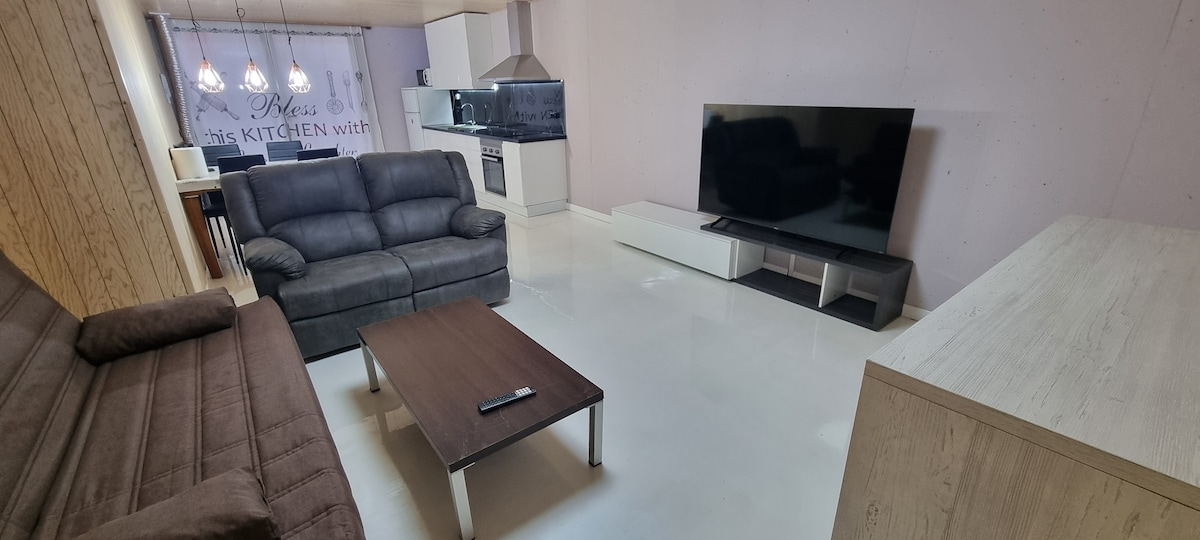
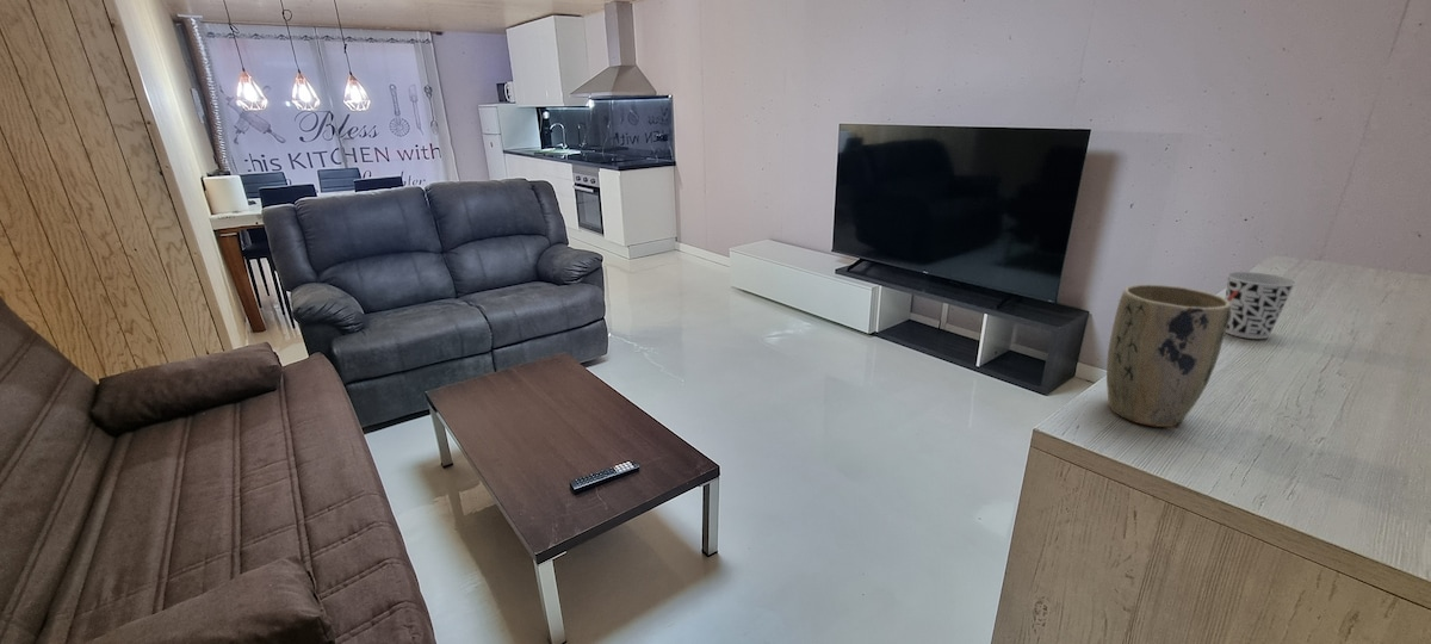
+ cup (1252, 305)
+ plant pot (1159, 355)
